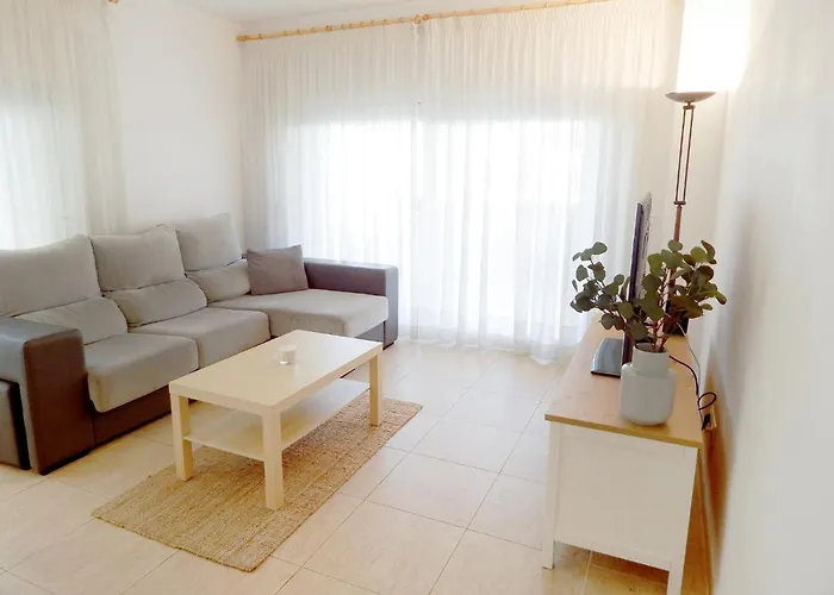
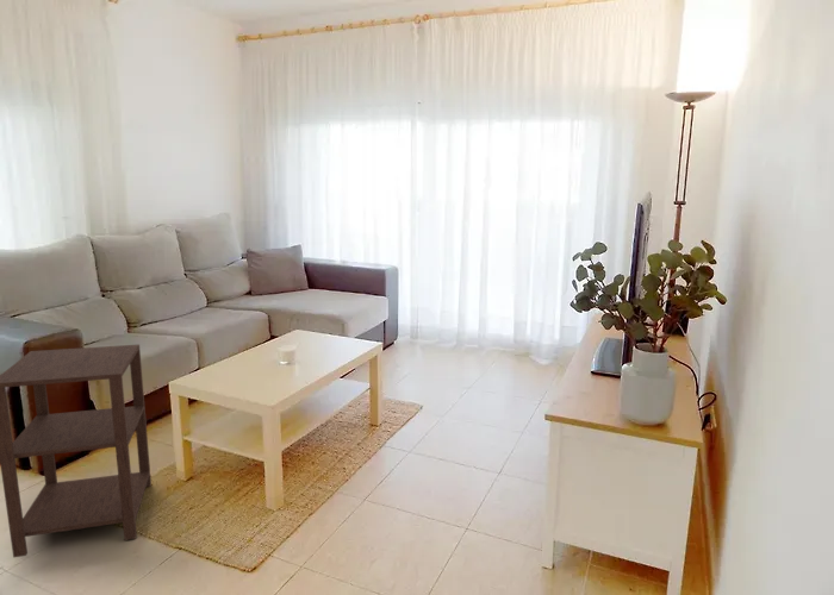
+ side table (81, 441)
